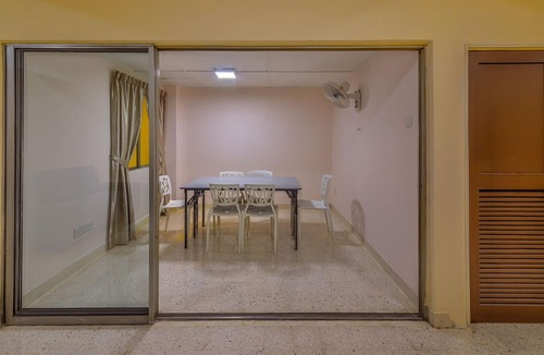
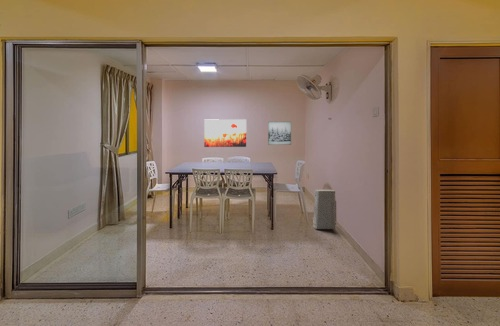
+ wall art (225, 133)
+ air purifier (324, 208)
+ wall art (279, 133)
